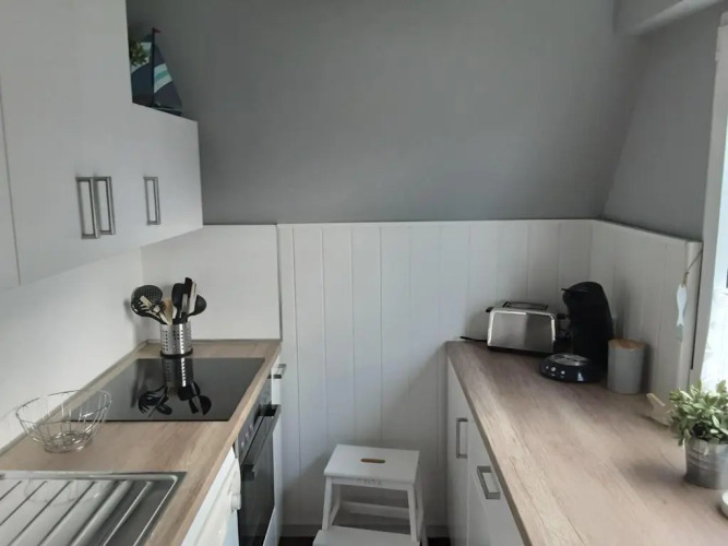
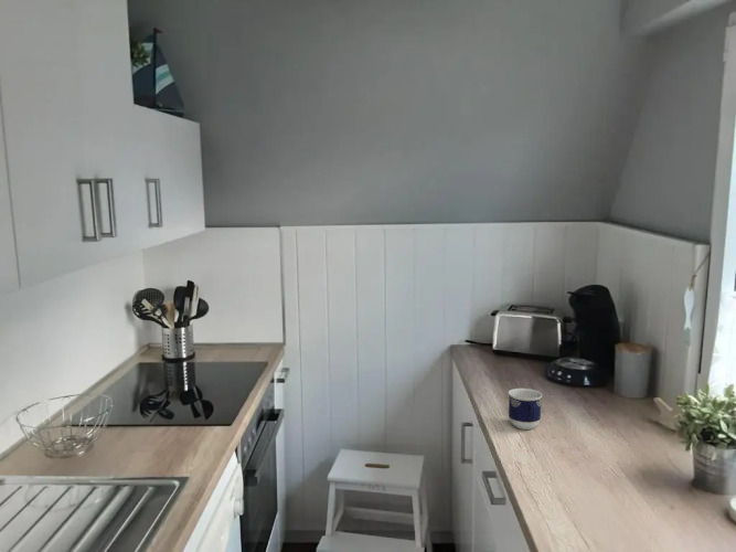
+ cup (525, 411)
